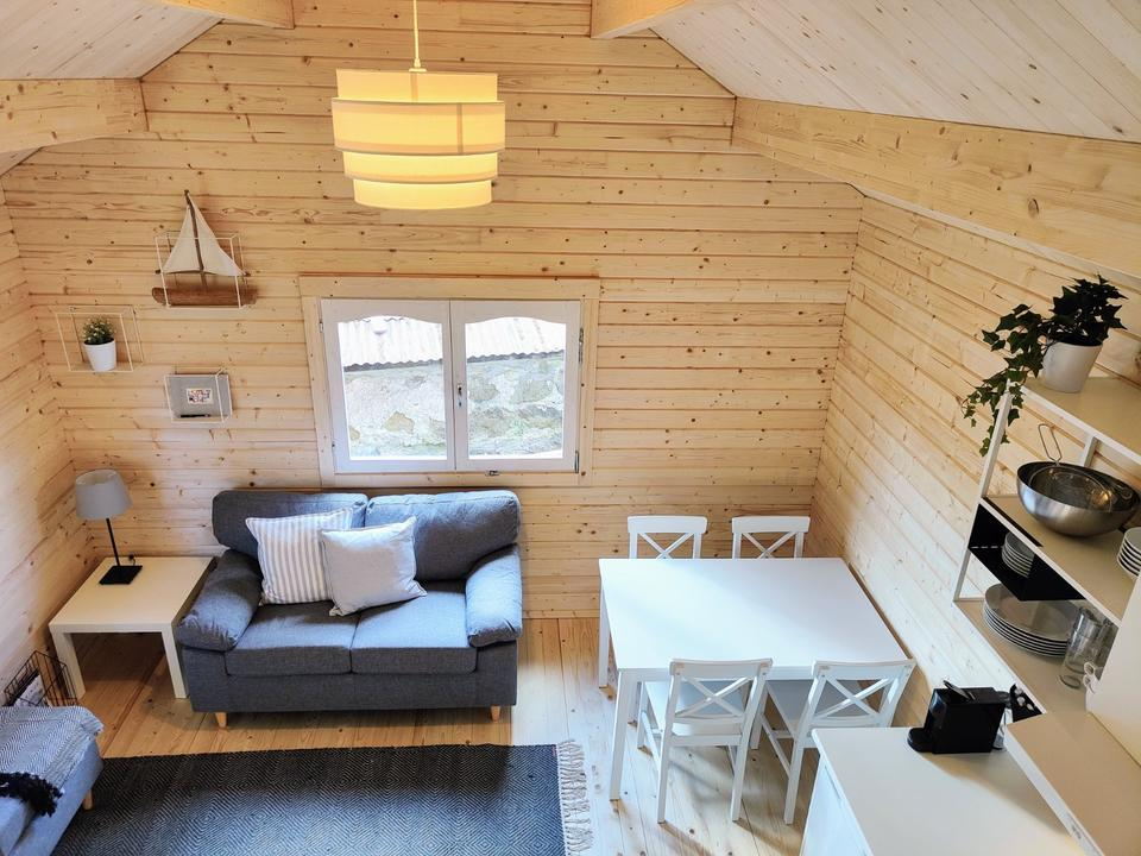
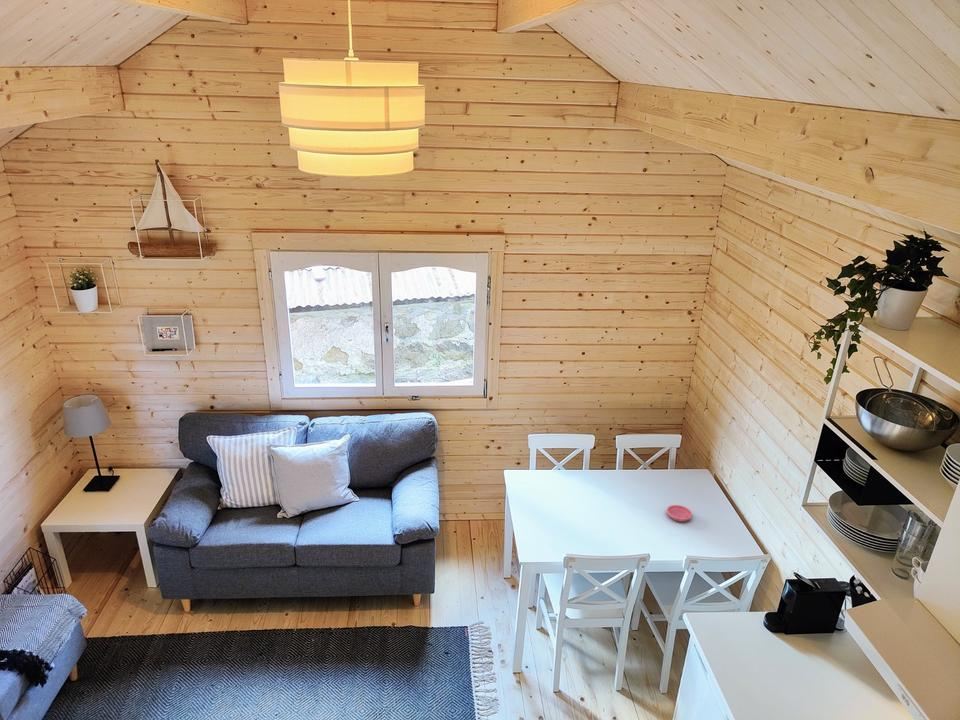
+ saucer (679, 514)
